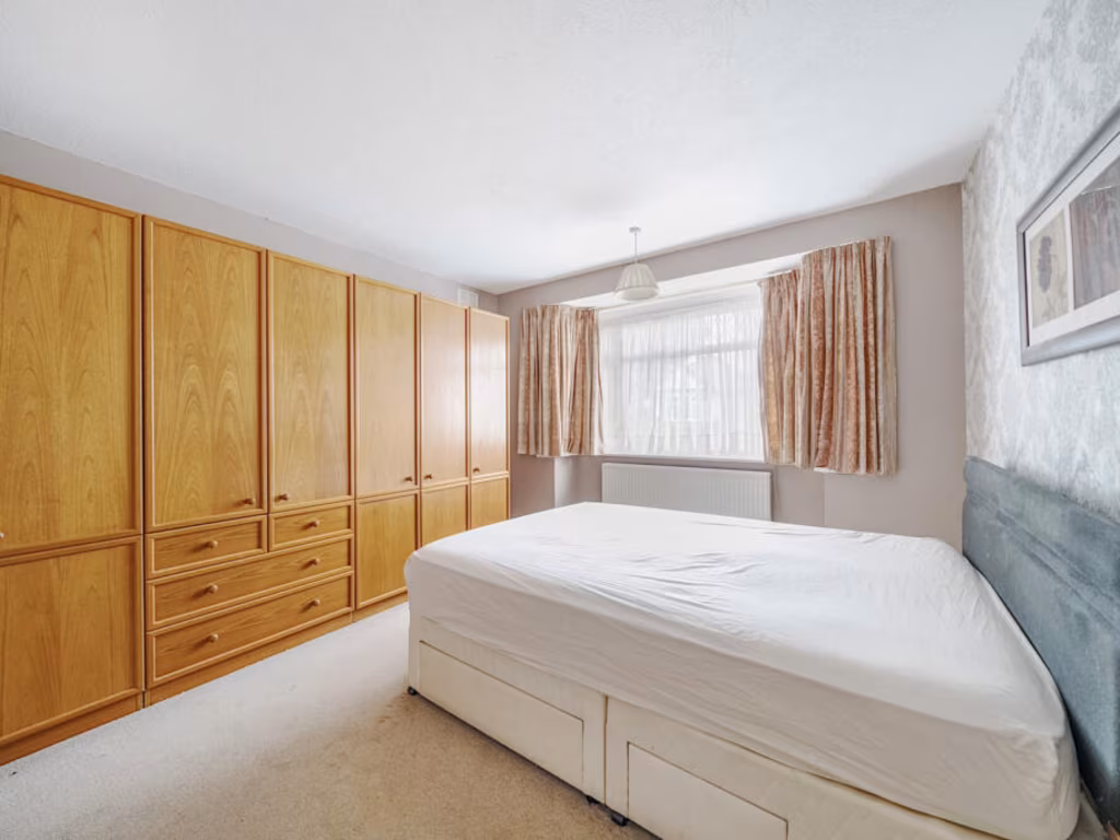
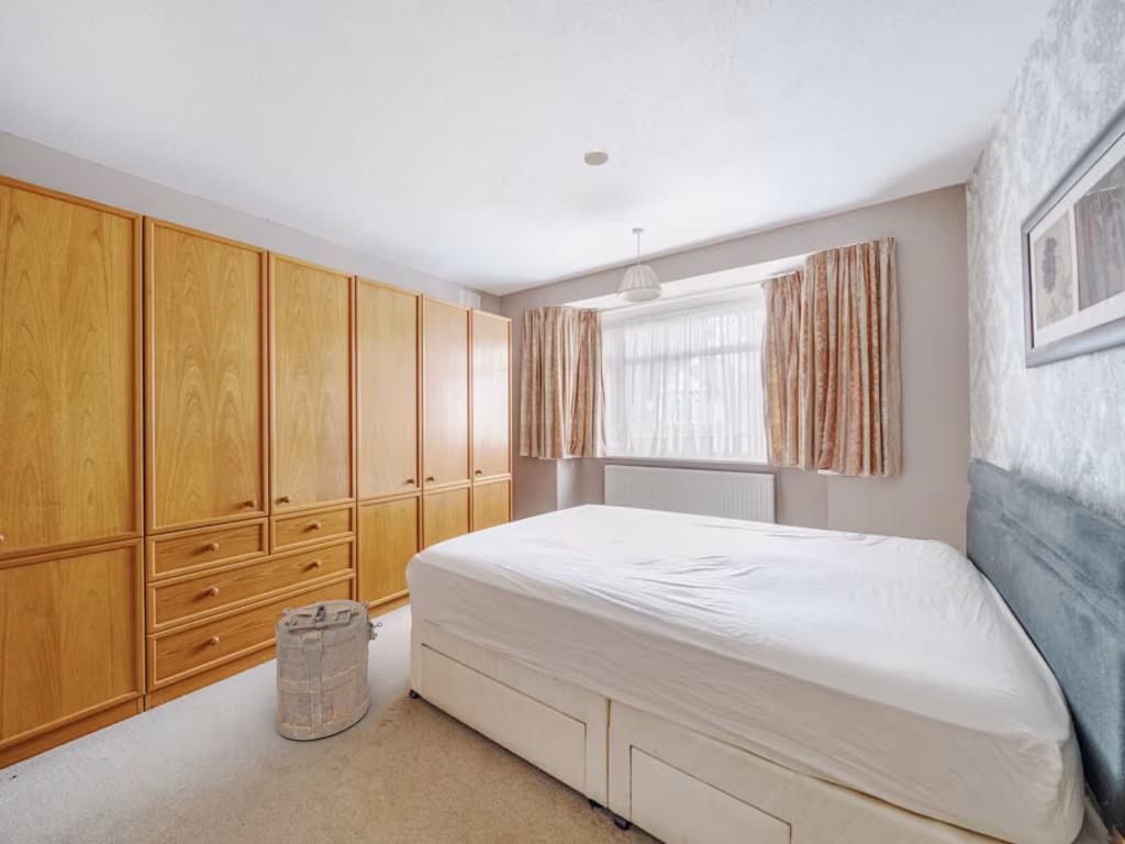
+ smoke detector (595, 157)
+ laundry hamper (322, 658)
